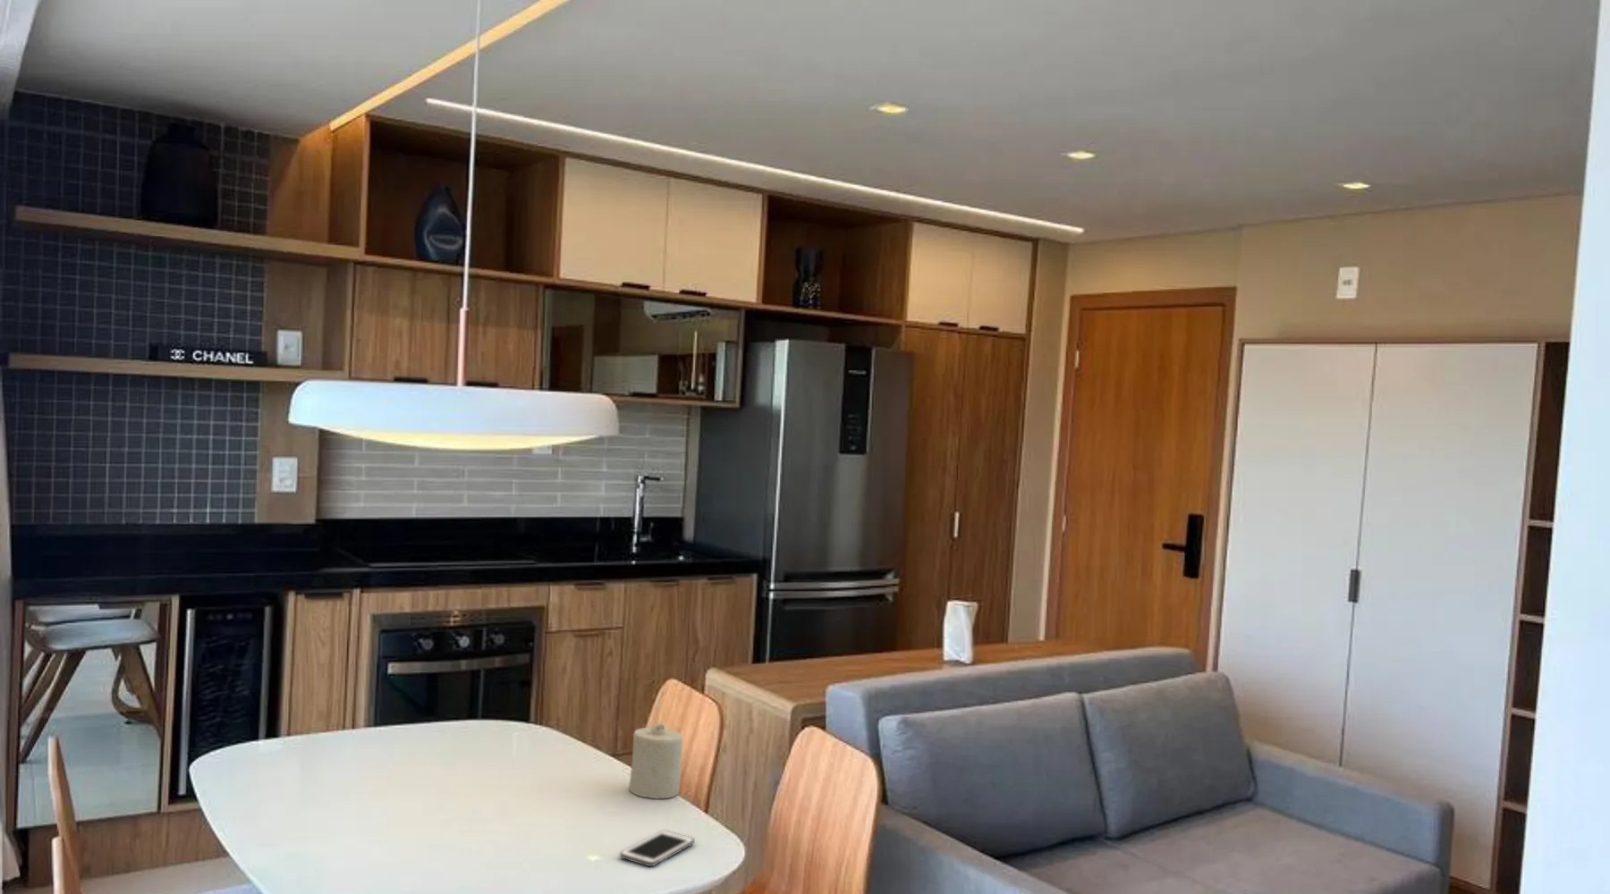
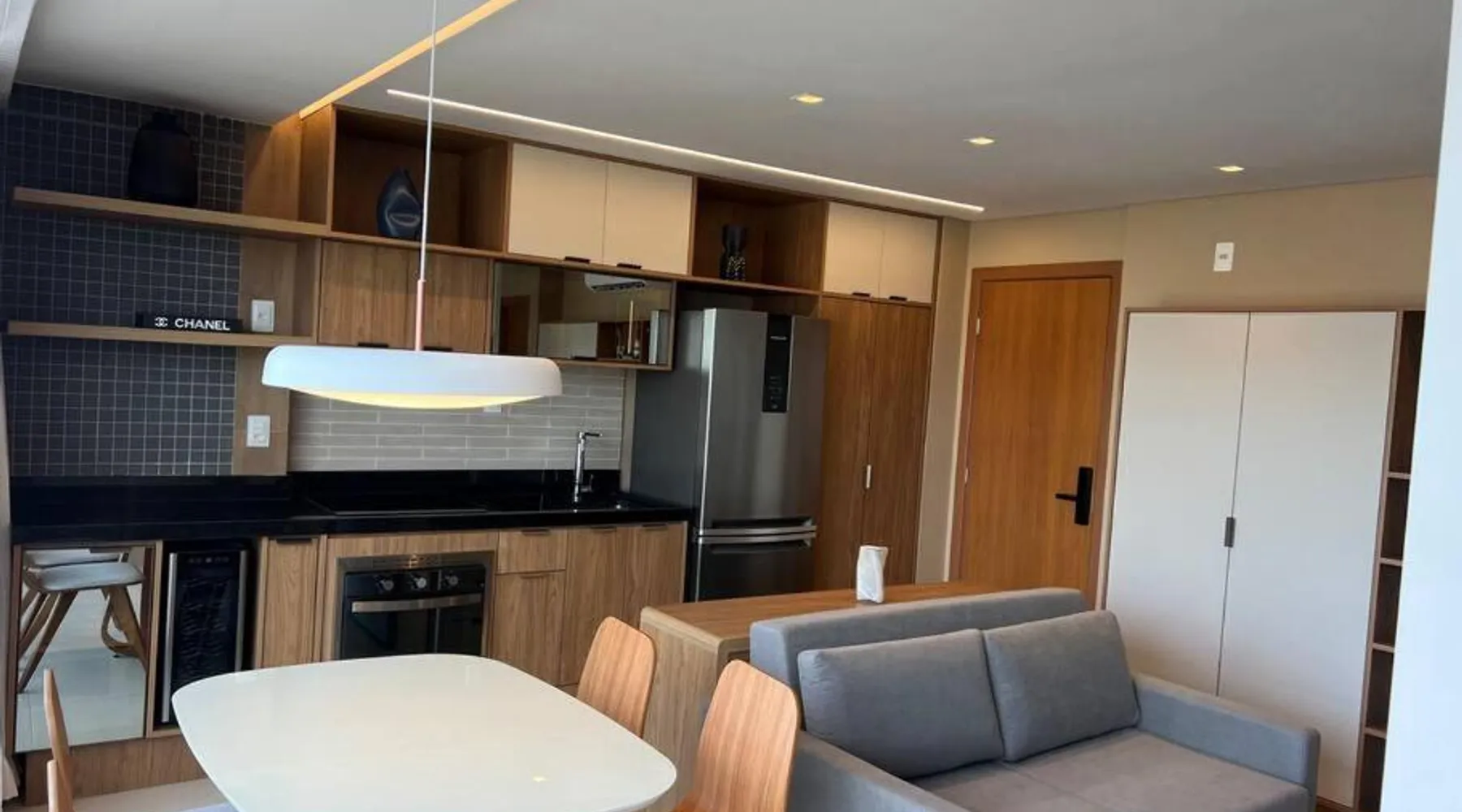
- cell phone (657, 848)
- candle (655, 756)
